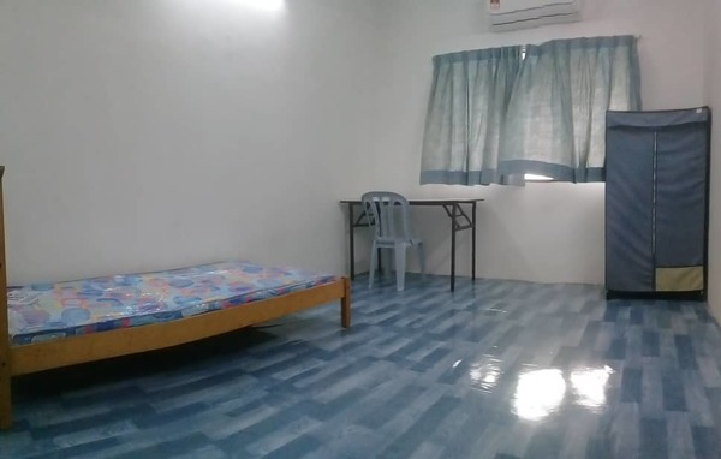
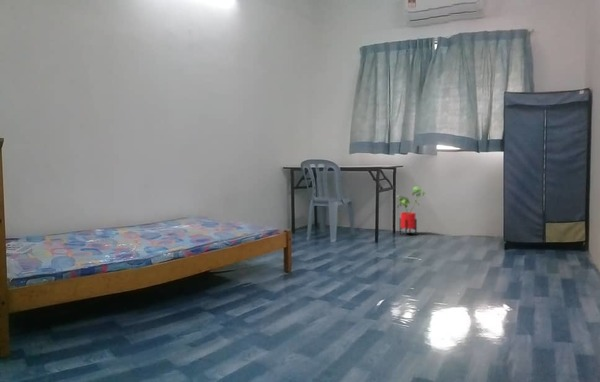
+ house plant (410, 211)
